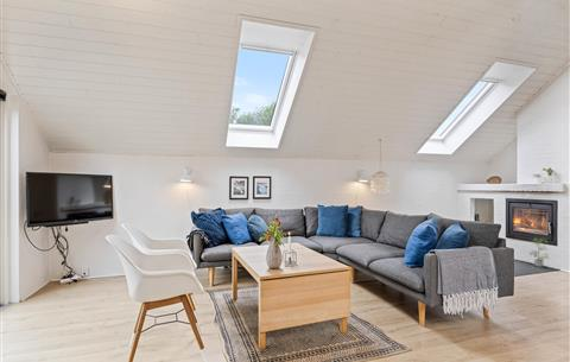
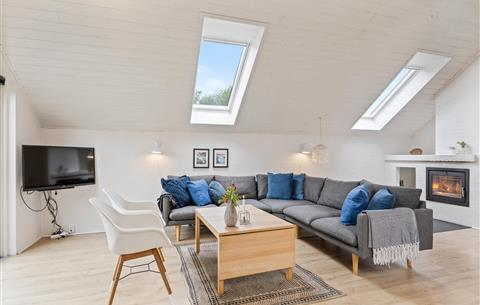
- potted plant (538, 252)
